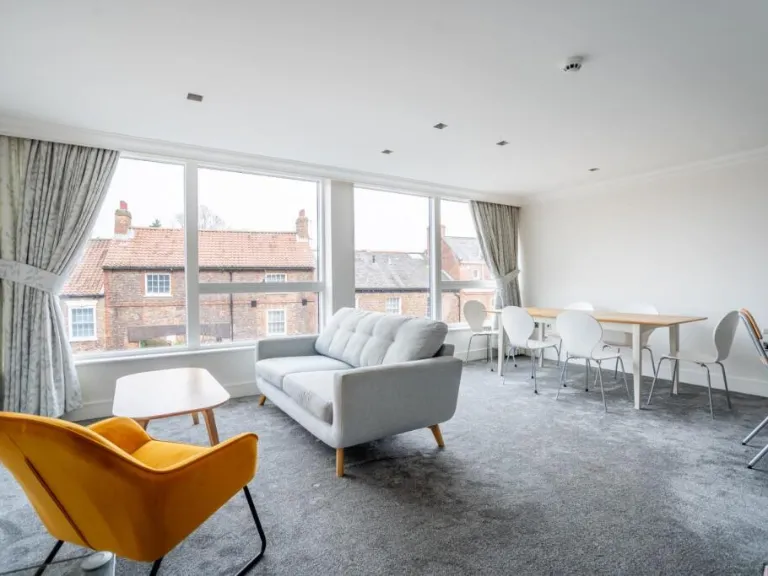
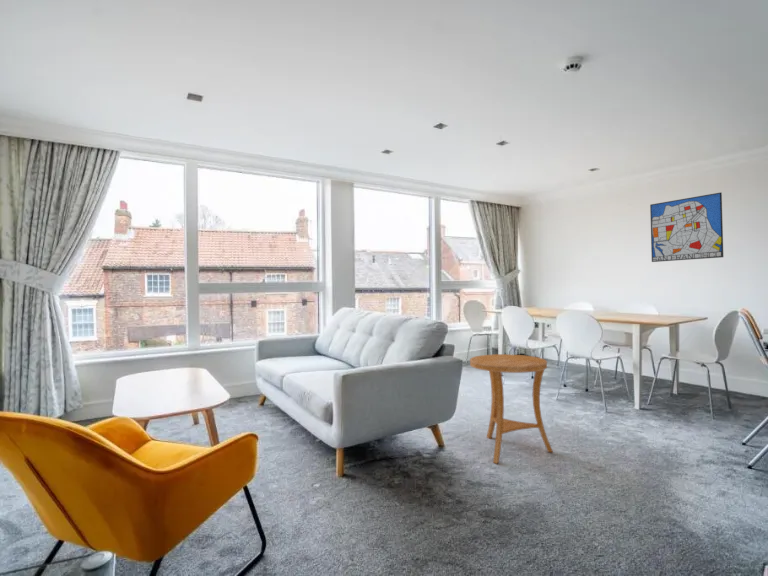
+ side table (503, 405)
+ wall art (684, 229)
